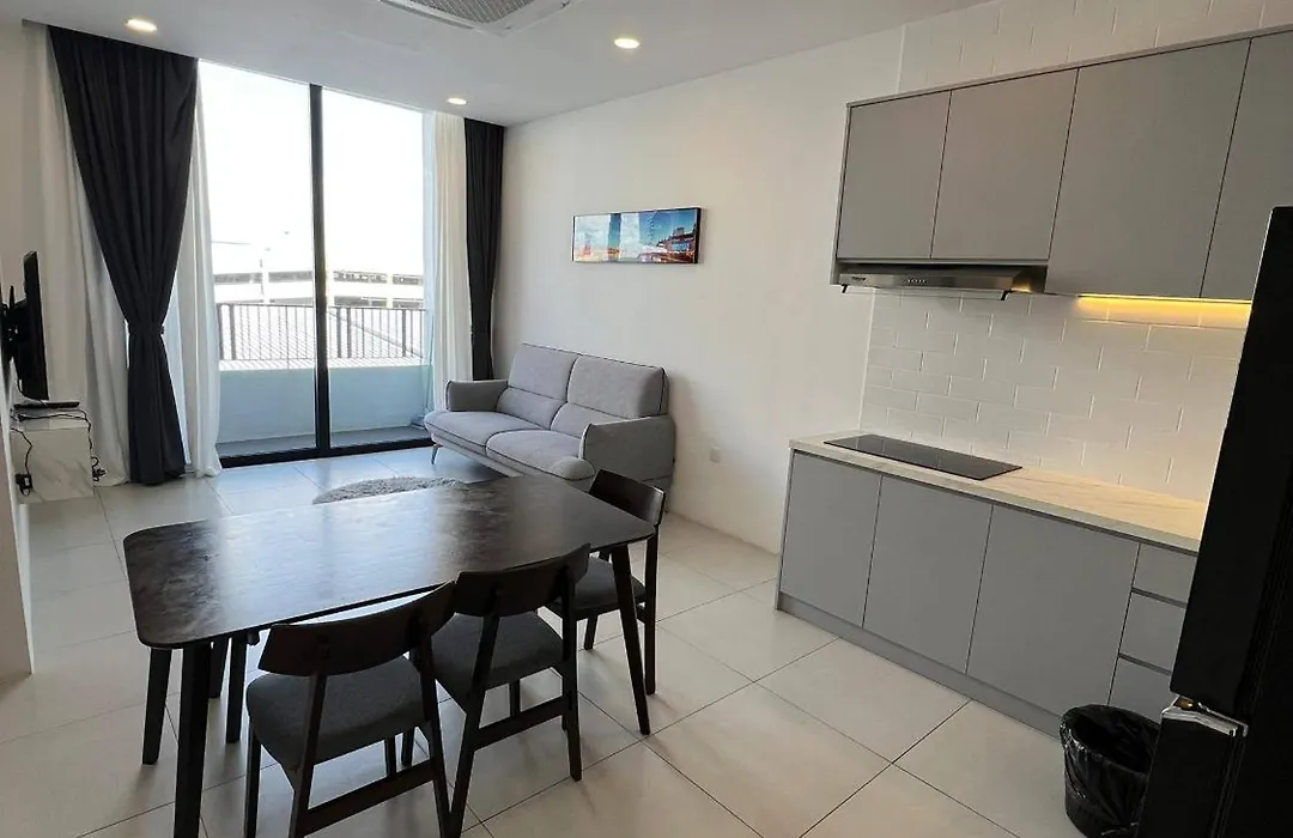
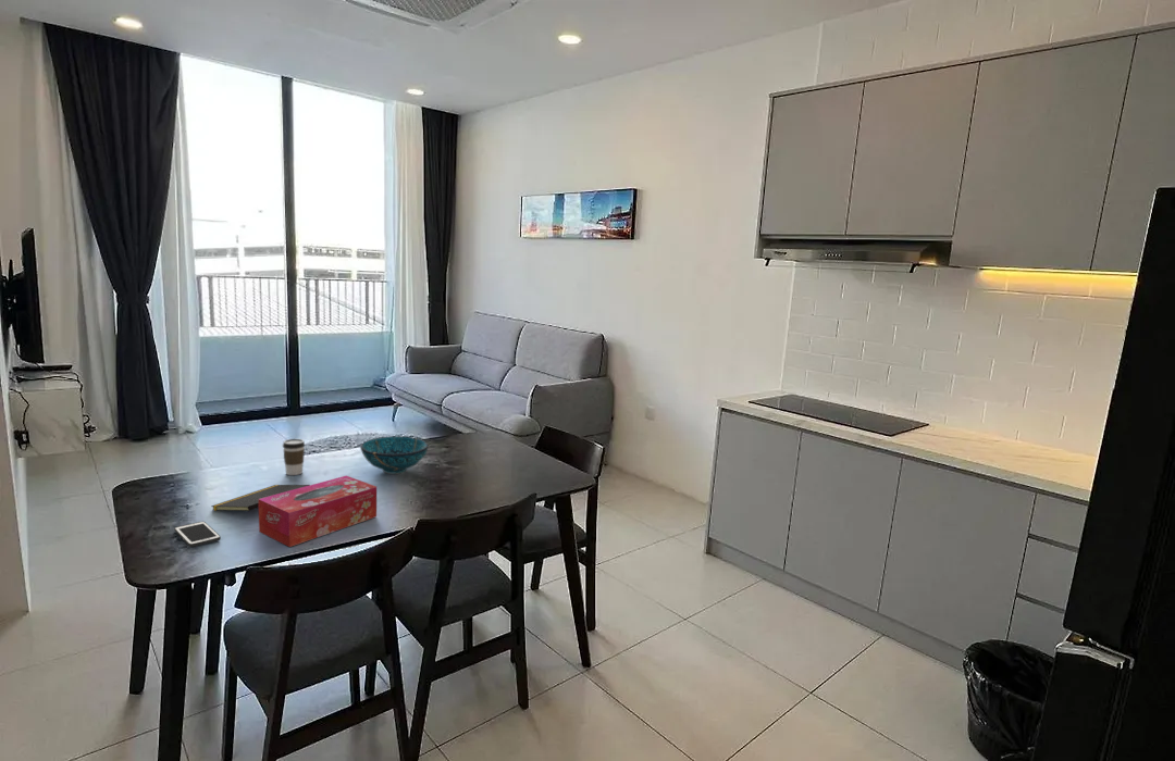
+ decorative bowl (394, 457)
+ coffee cup (294, 457)
+ tissue box (320, 508)
+ notepad (262, 497)
+ cell phone (197, 533)
